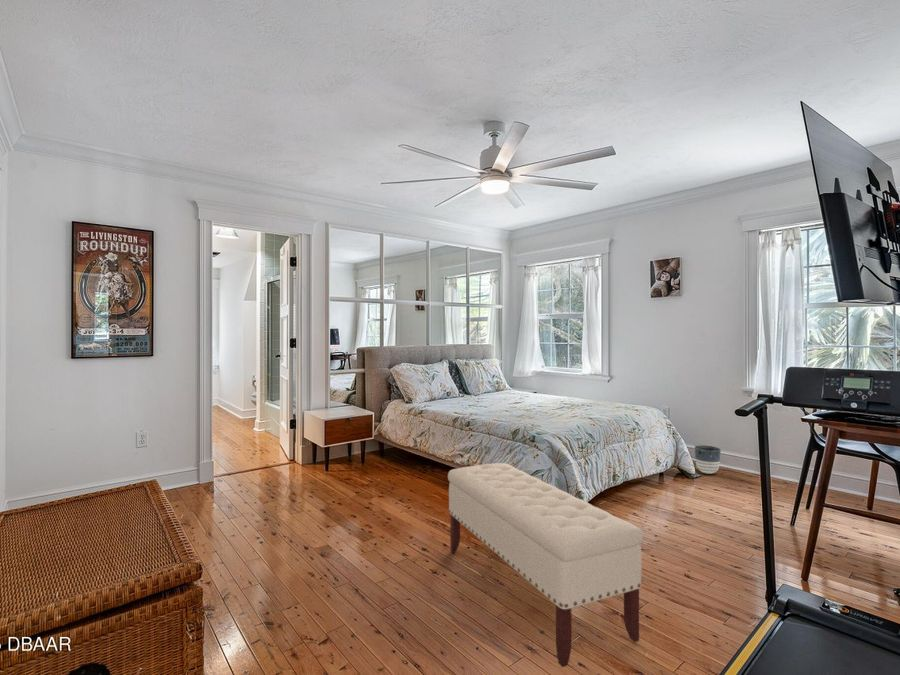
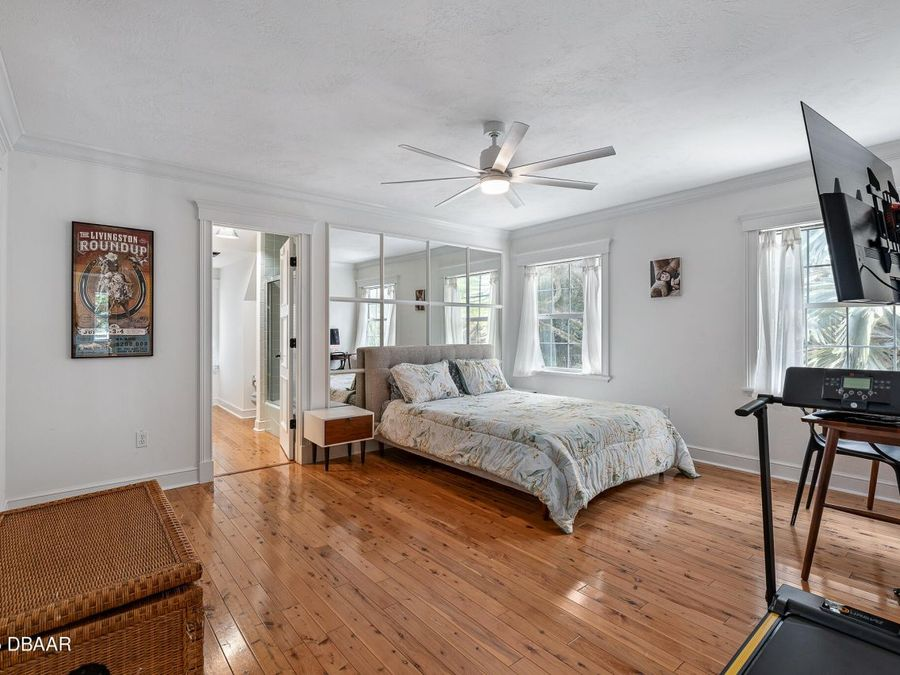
- bench (528, 539)
- planter (707, 460)
